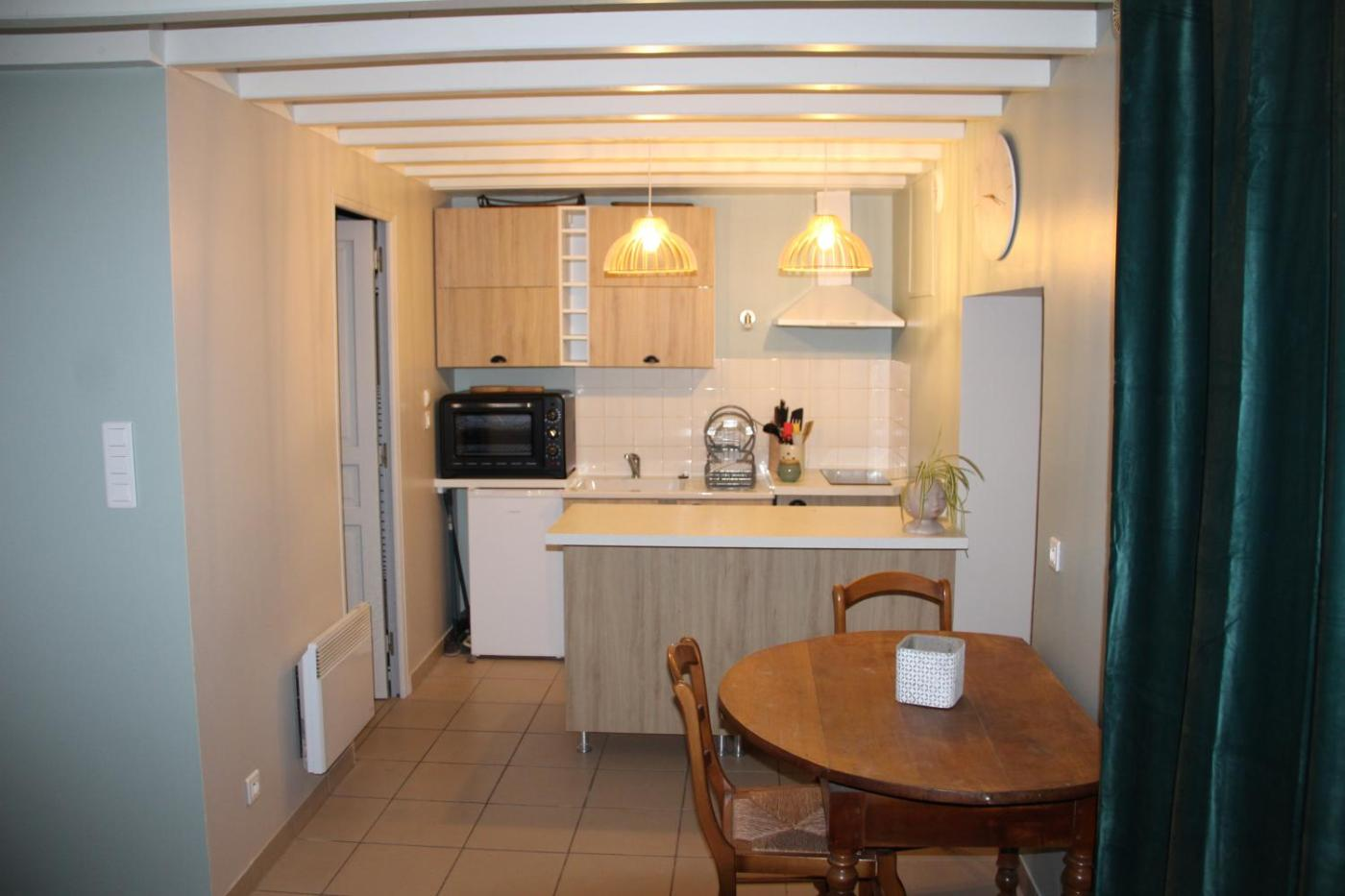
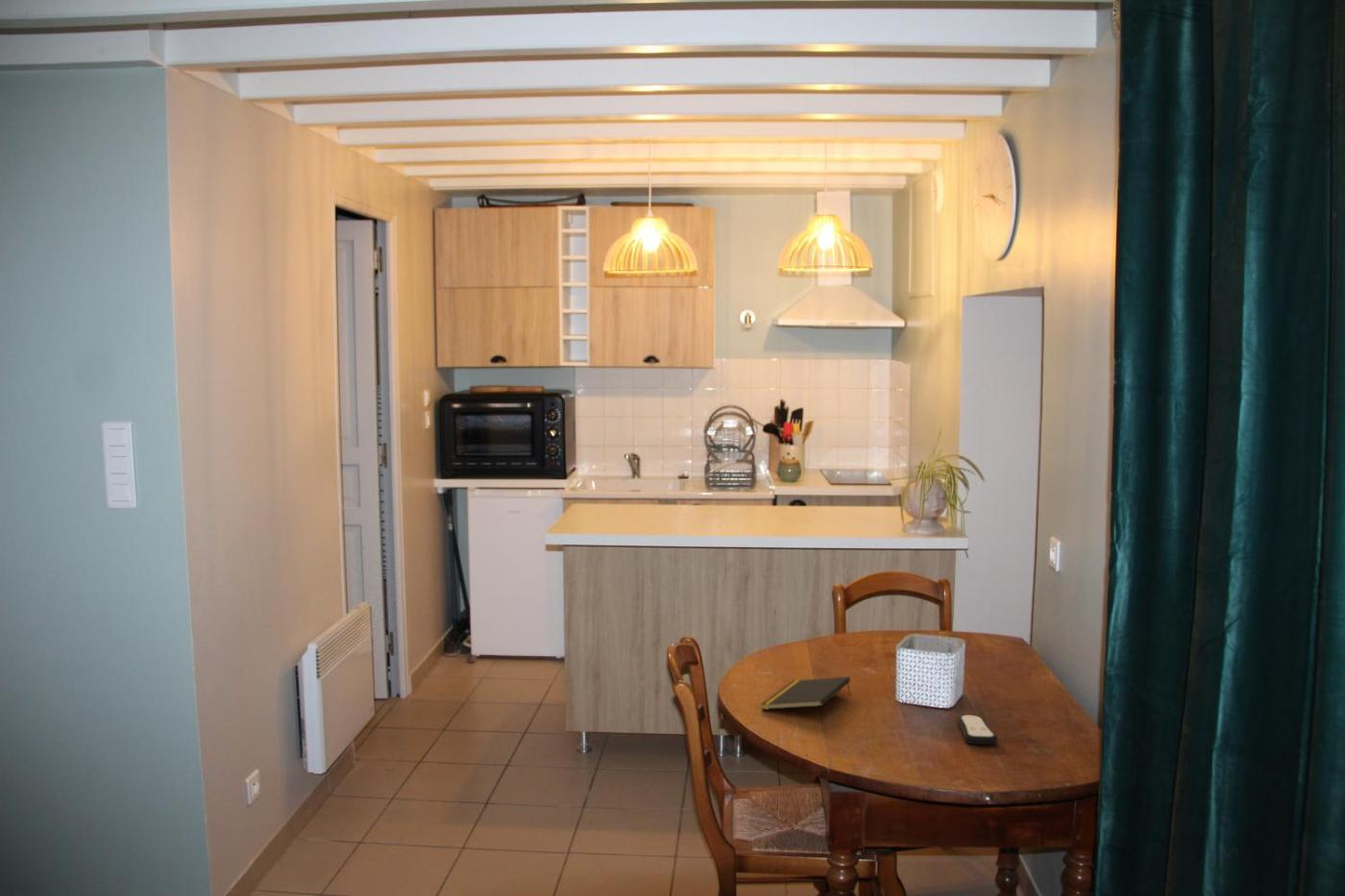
+ remote control (975, 729)
+ notepad (806, 692)
